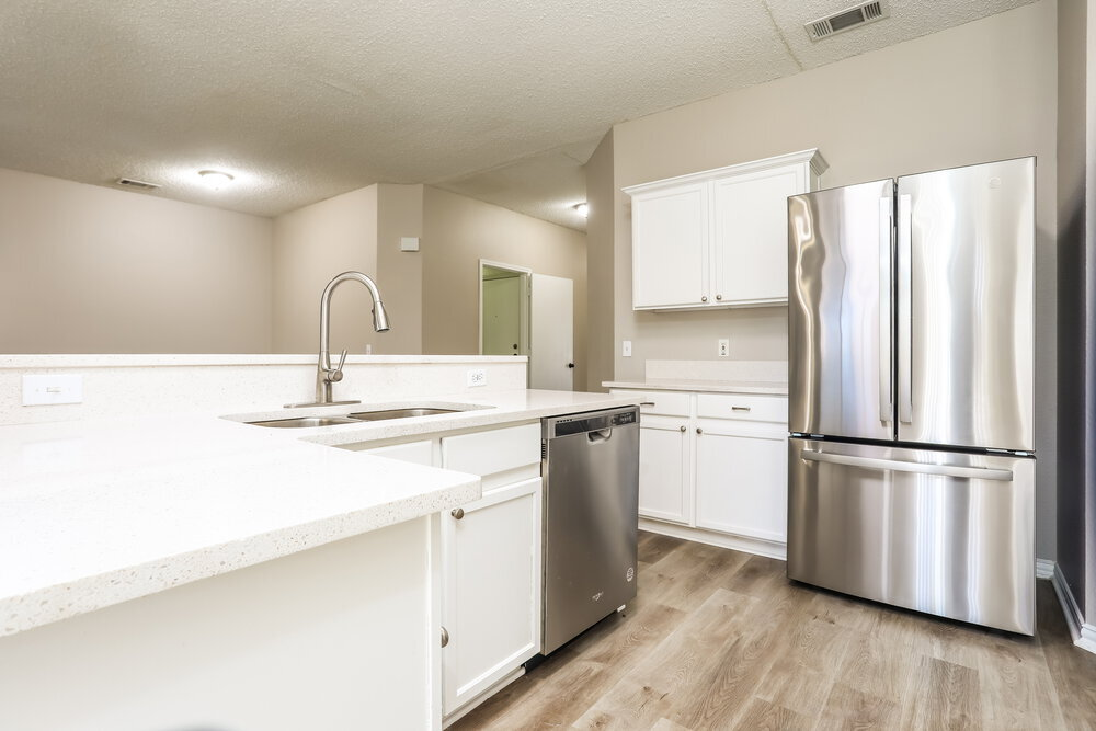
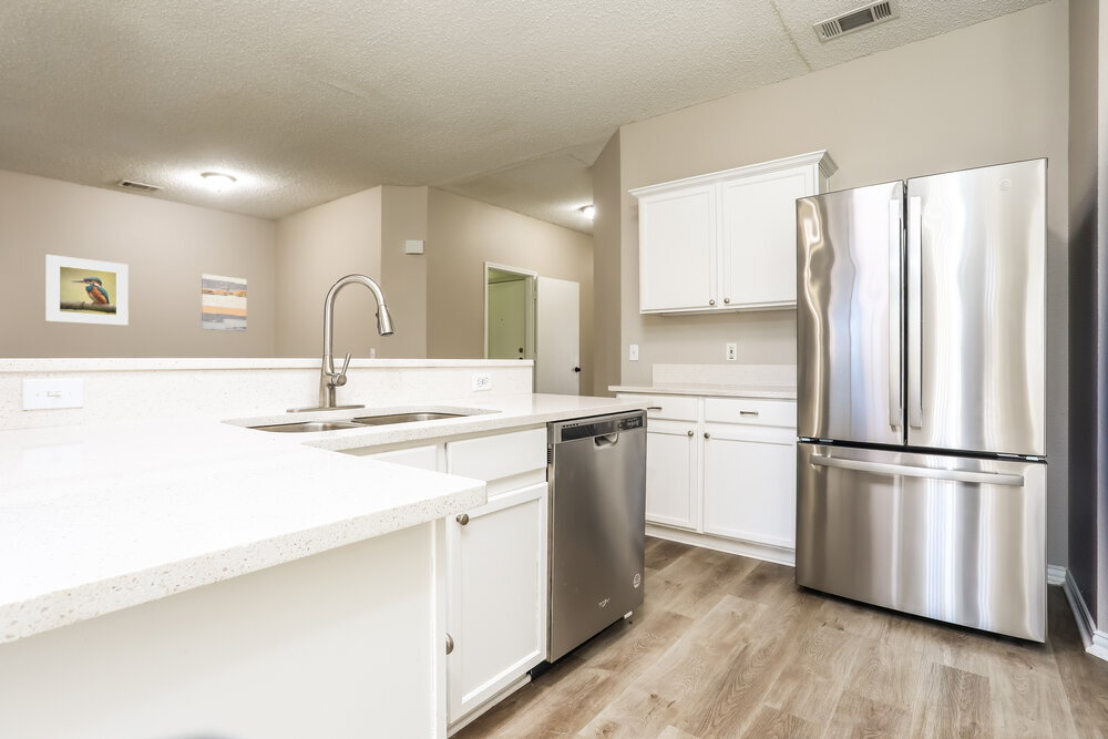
+ wall art (224, 302)
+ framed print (89, 291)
